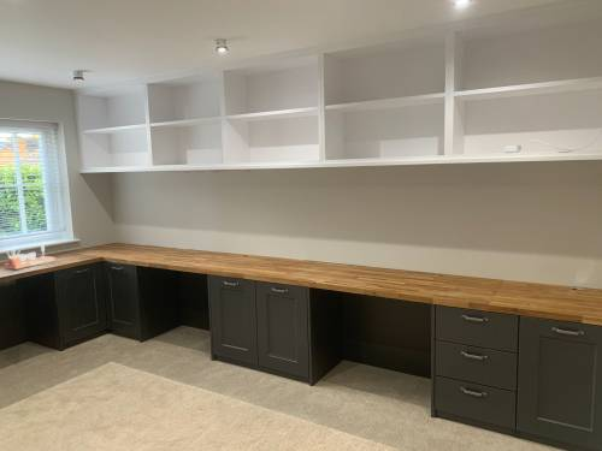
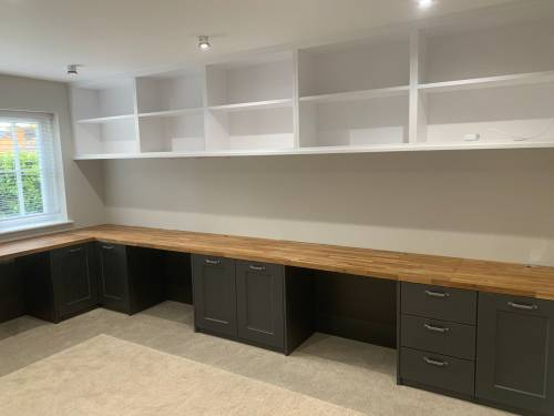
- desk organizer (26, 254)
